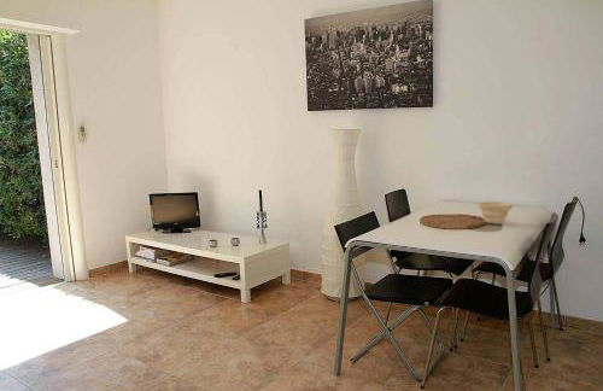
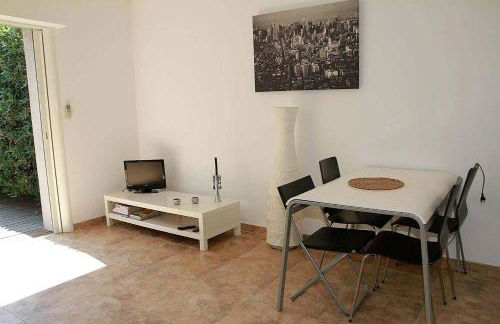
- bowl (494, 212)
